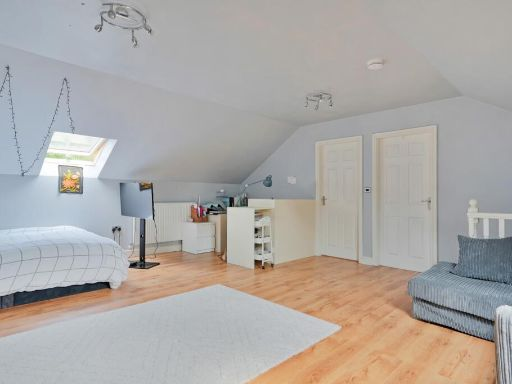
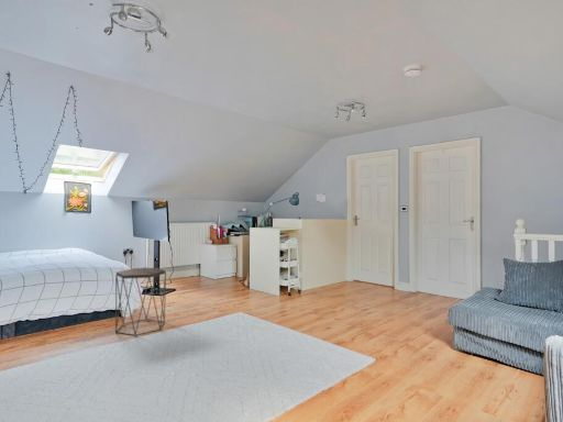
+ side table (141, 299)
